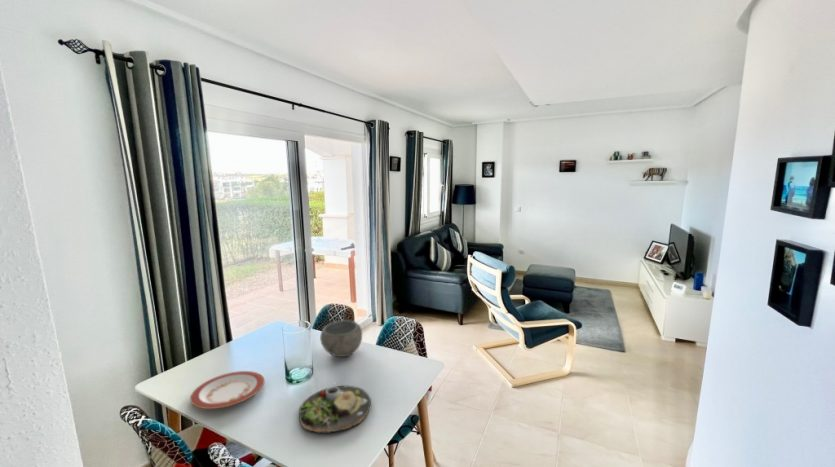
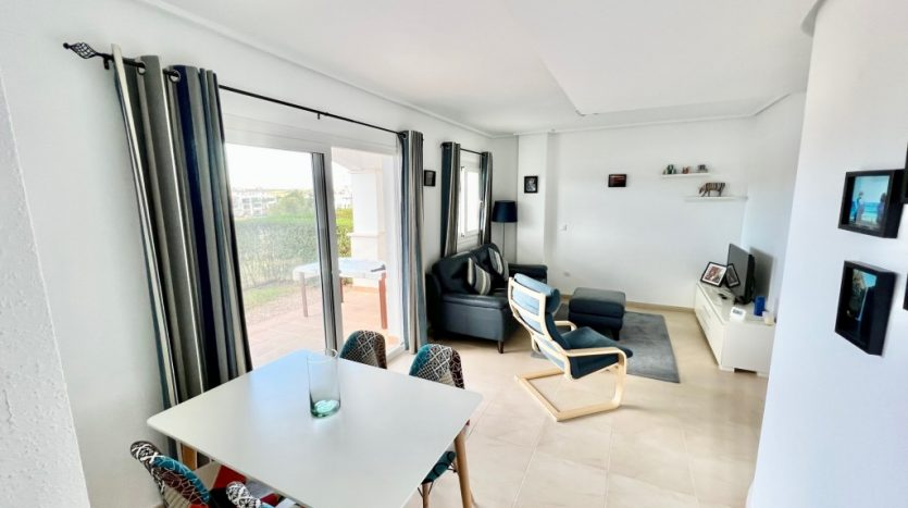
- dinner plate (335, 401)
- bowl (341, 339)
- plate (229, 390)
